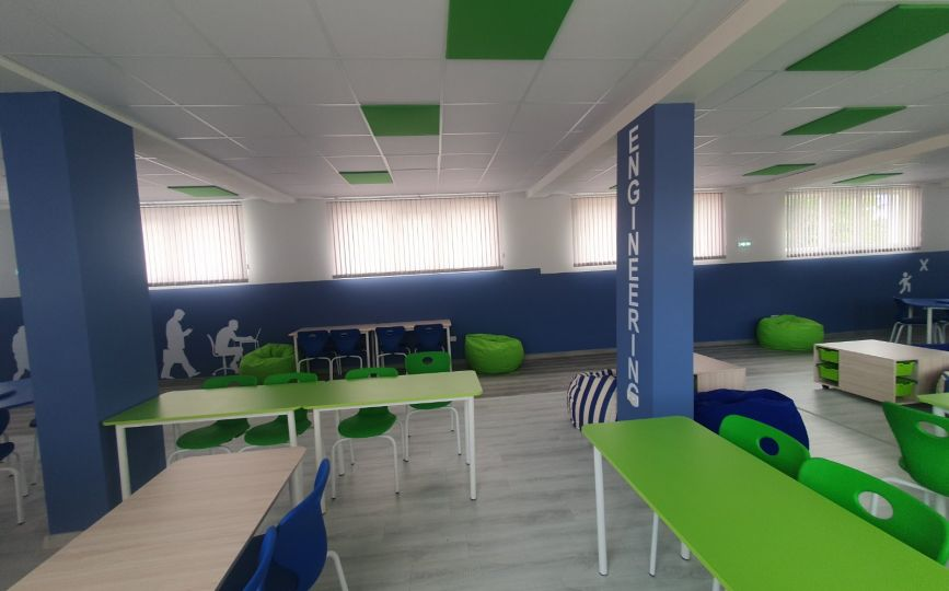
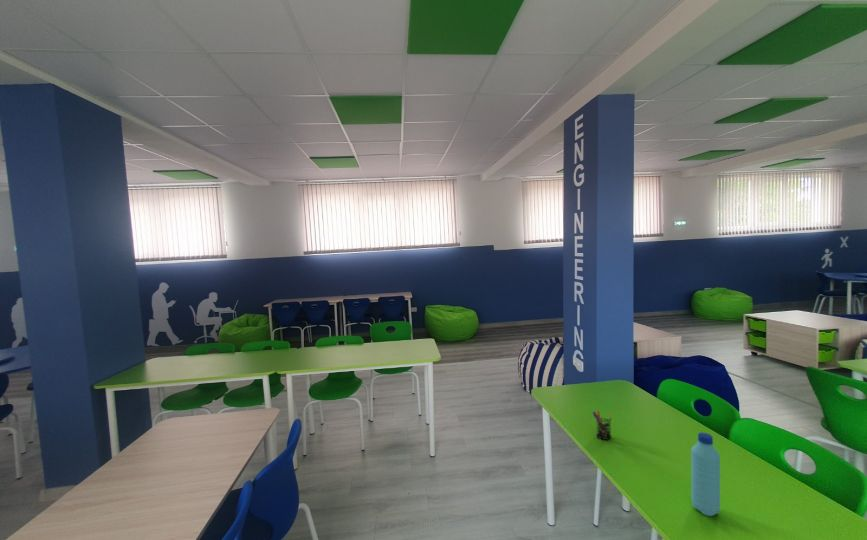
+ pen holder (604, 424)
+ water bottle (705, 472)
